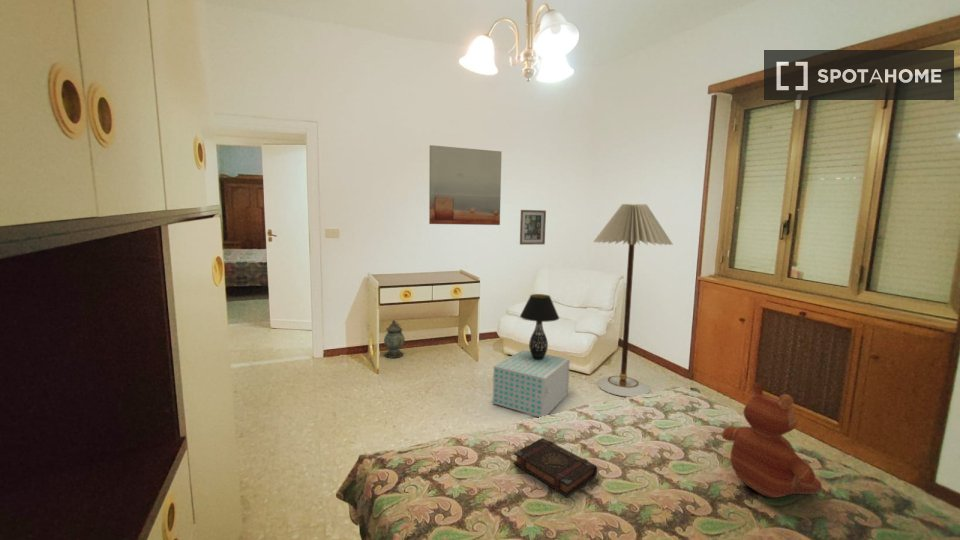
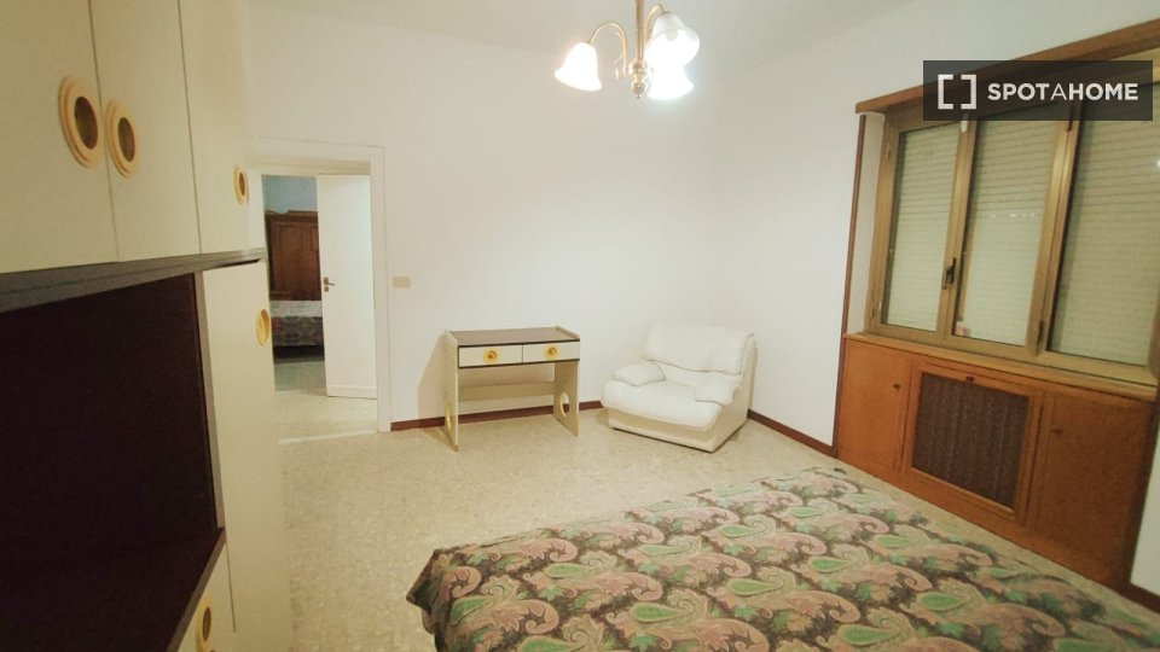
- lantern (394, 337)
- wall art (532, 227)
- table lamp (539, 327)
- book (554, 463)
- wall art (466, 187)
- storage box (533, 381)
- floor lamp (628, 297)
- teddy bear (776, 437)
